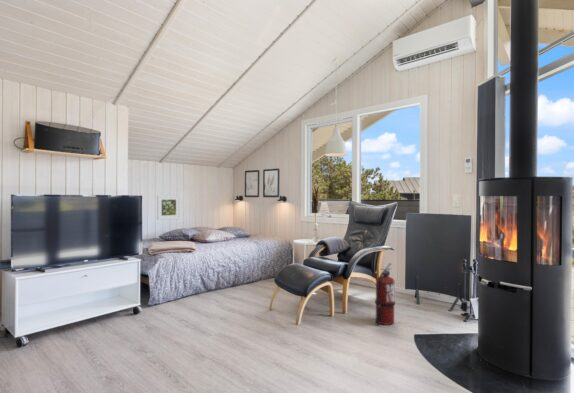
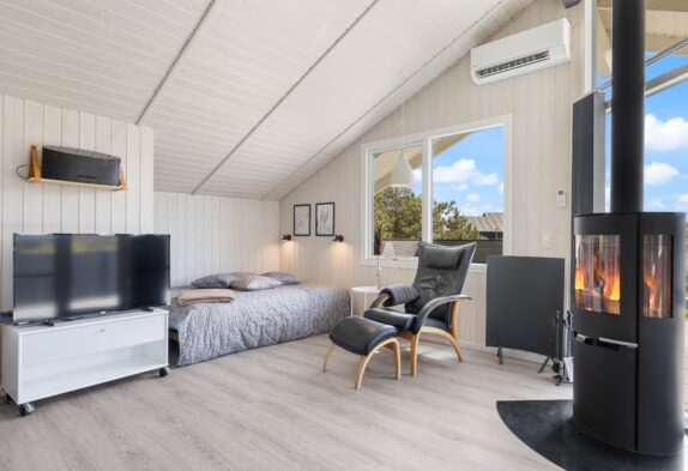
- fire extinguisher (384, 293)
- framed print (168, 207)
